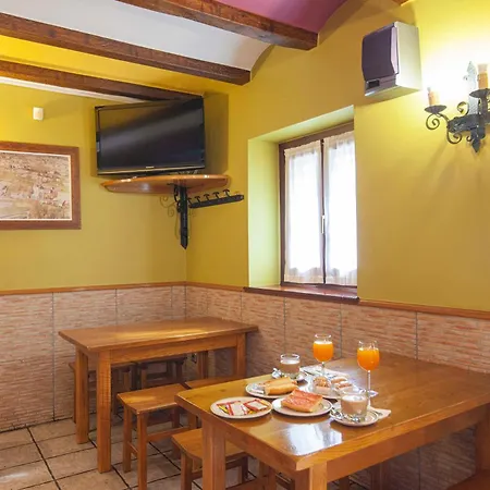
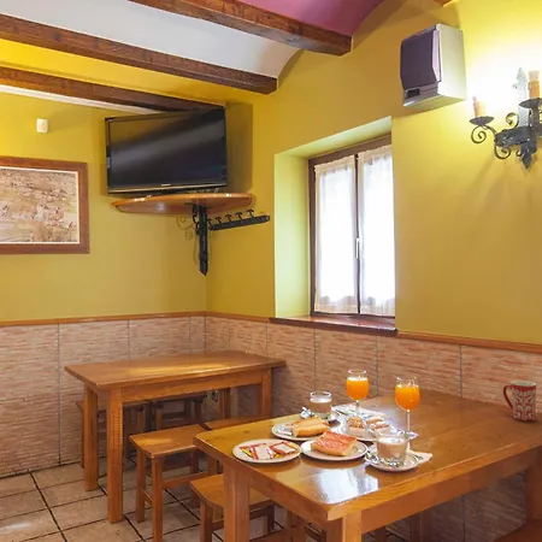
+ mug (519, 399)
